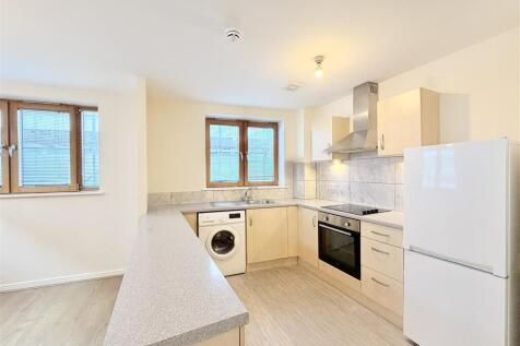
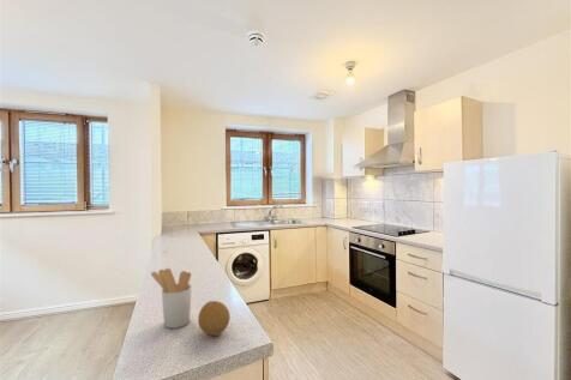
+ utensil holder (172, 295)
+ fruit (214, 316)
